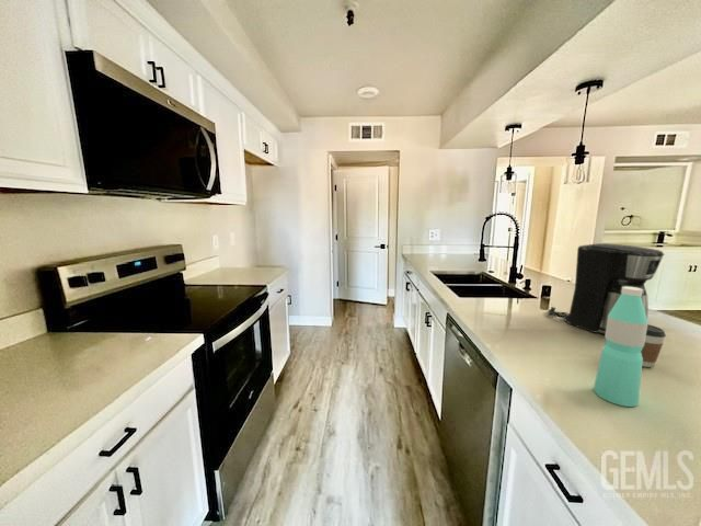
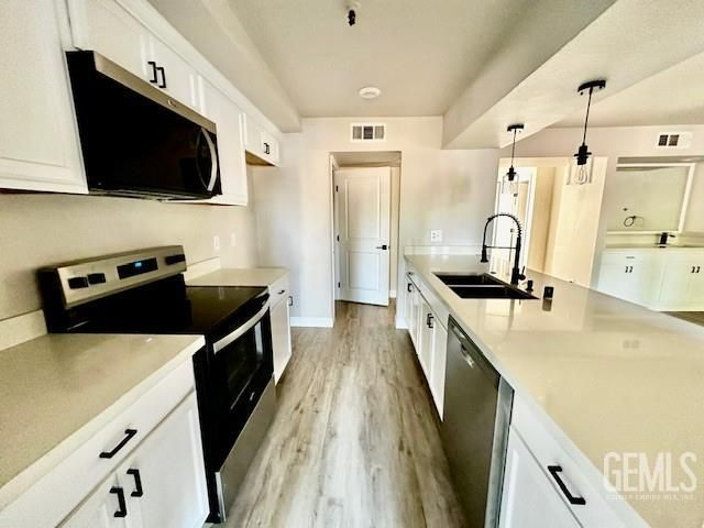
- coffee cup (645, 345)
- water bottle (623, 343)
- coffee maker (604, 285)
